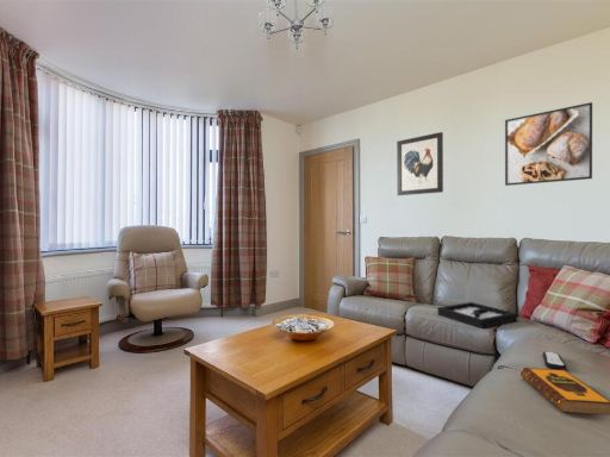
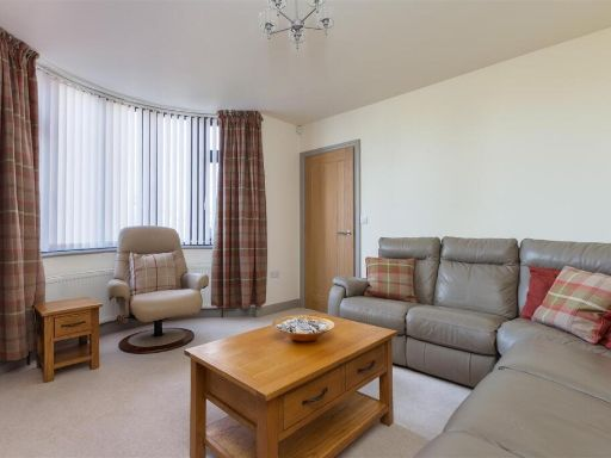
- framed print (544, 146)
- wall art (418, 165)
- decorative tray (475, 313)
- remote control (553, 359)
- hardback book (561, 388)
